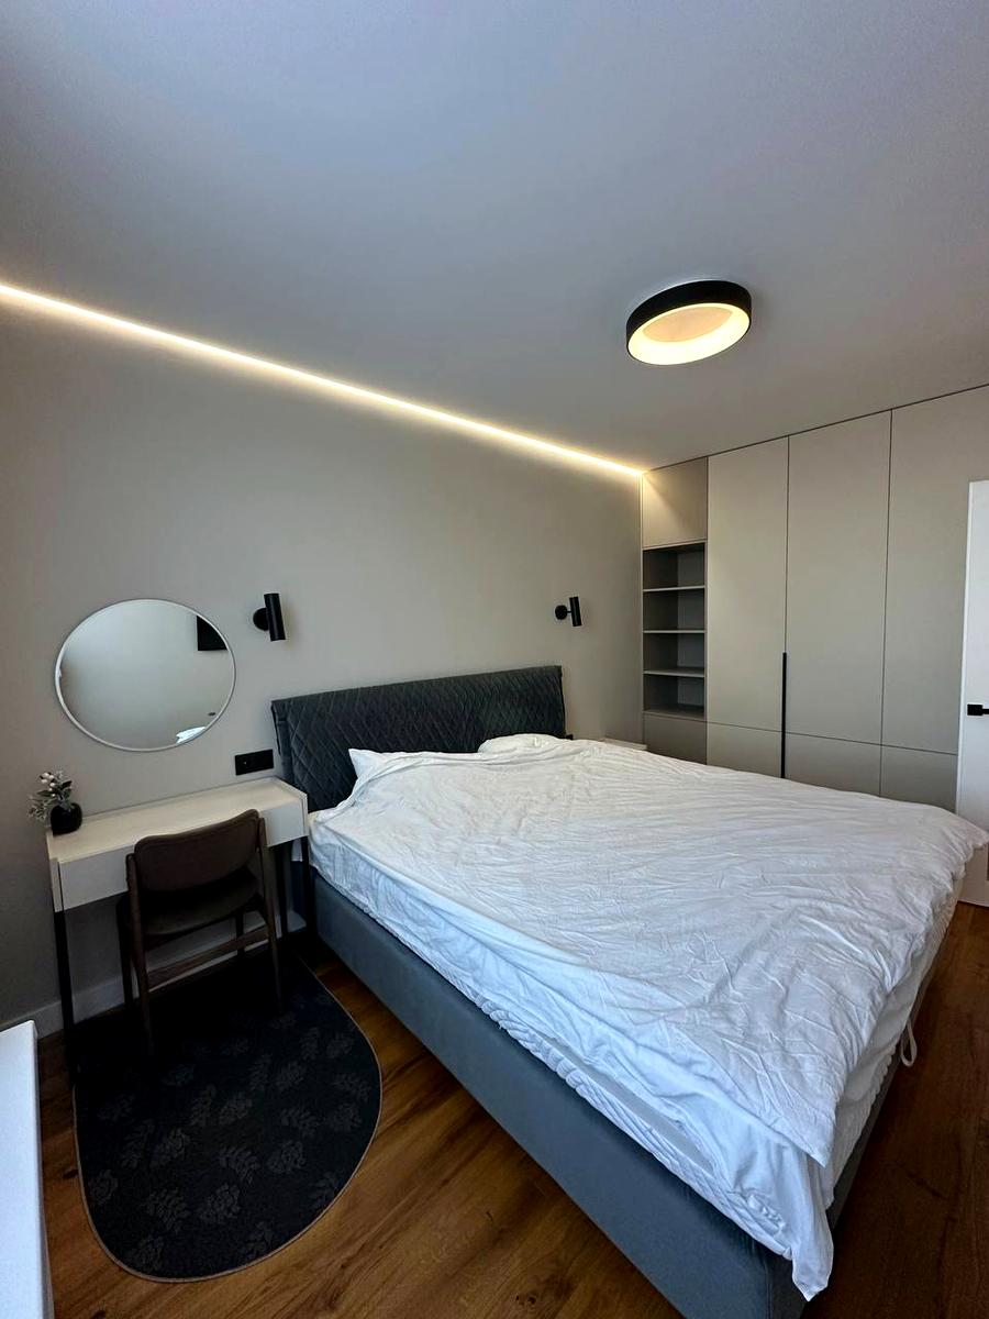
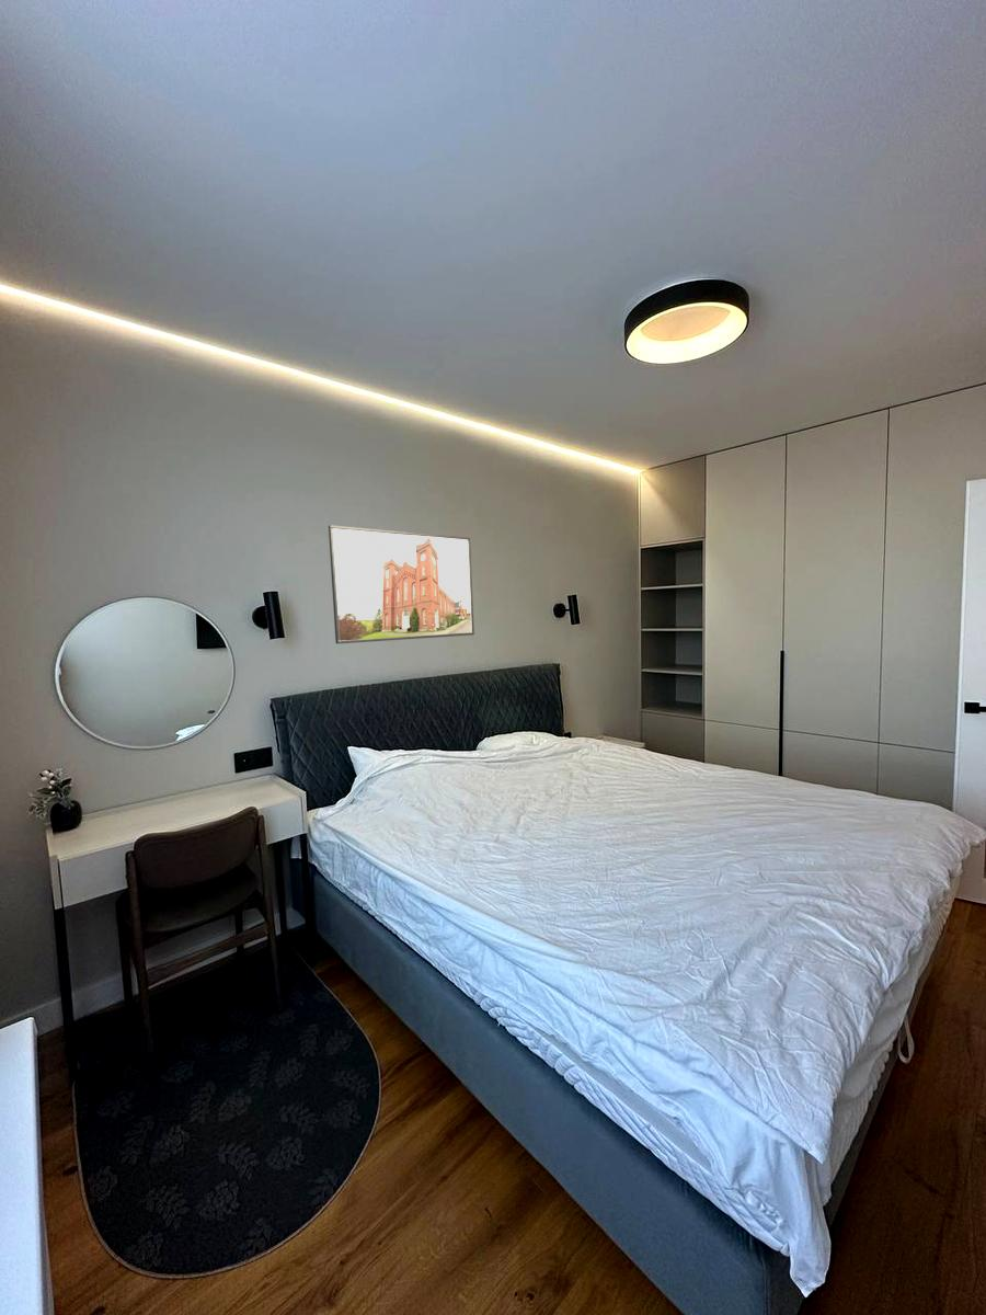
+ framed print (409, 585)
